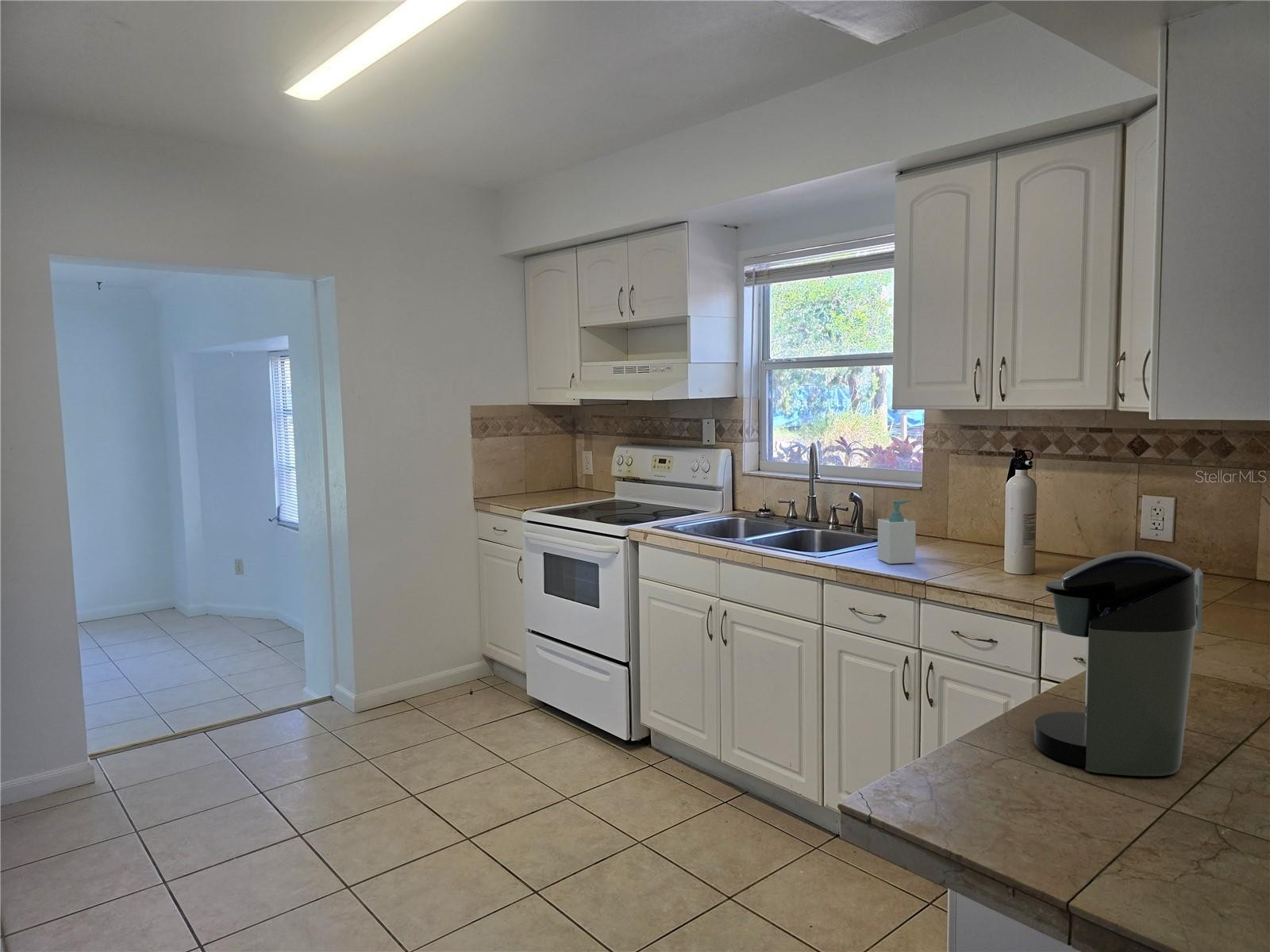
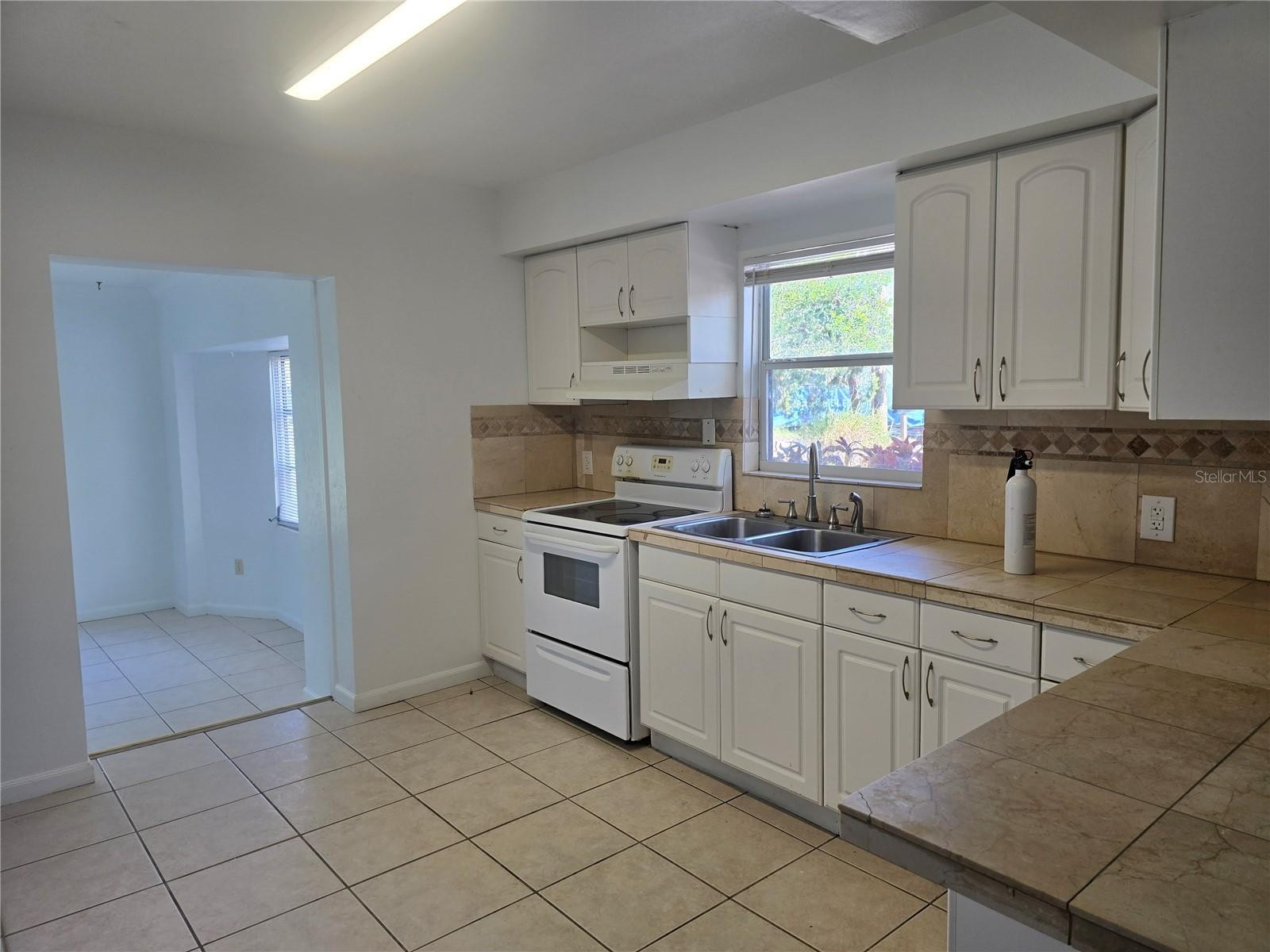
- coffee maker (1120, 643)
- soap bottle (896, 530)
